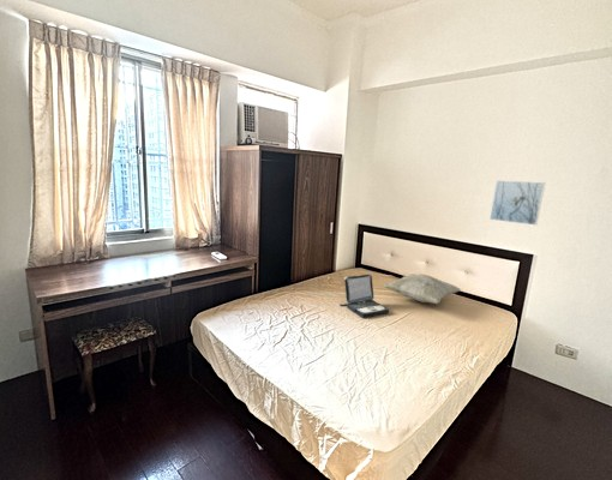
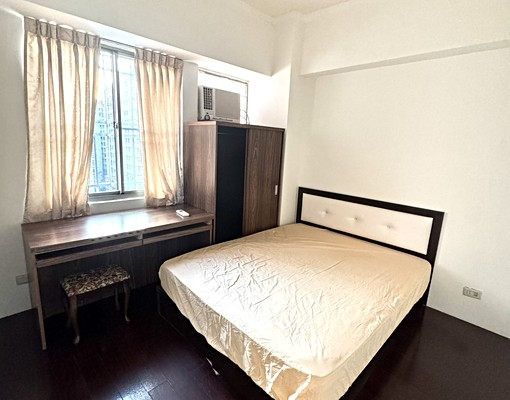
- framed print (516, 202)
- decorative pillow (421, 287)
- laptop (365, 294)
